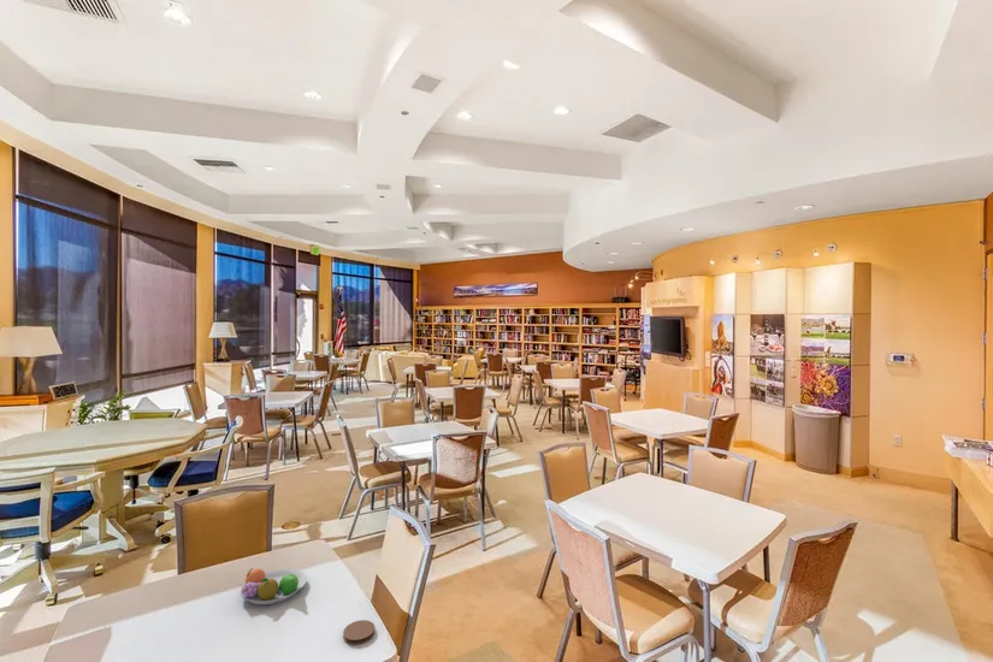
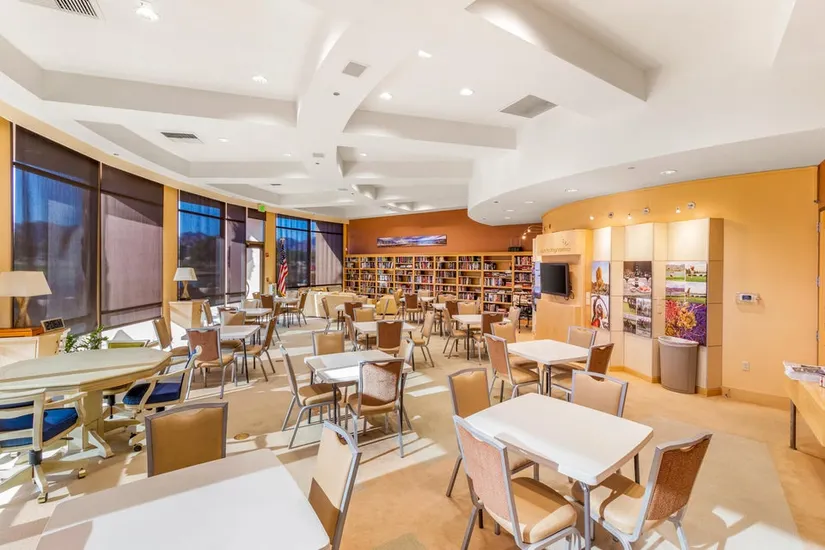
- fruit bowl (274, 579)
- coaster (359, 631)
